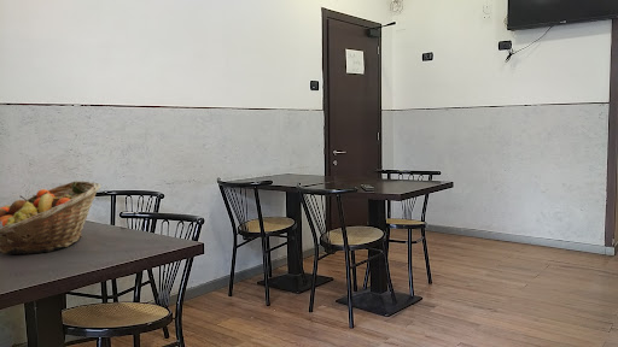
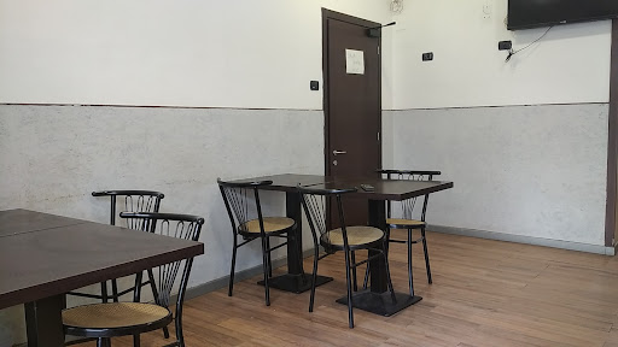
- fruit basket (42, 214)
